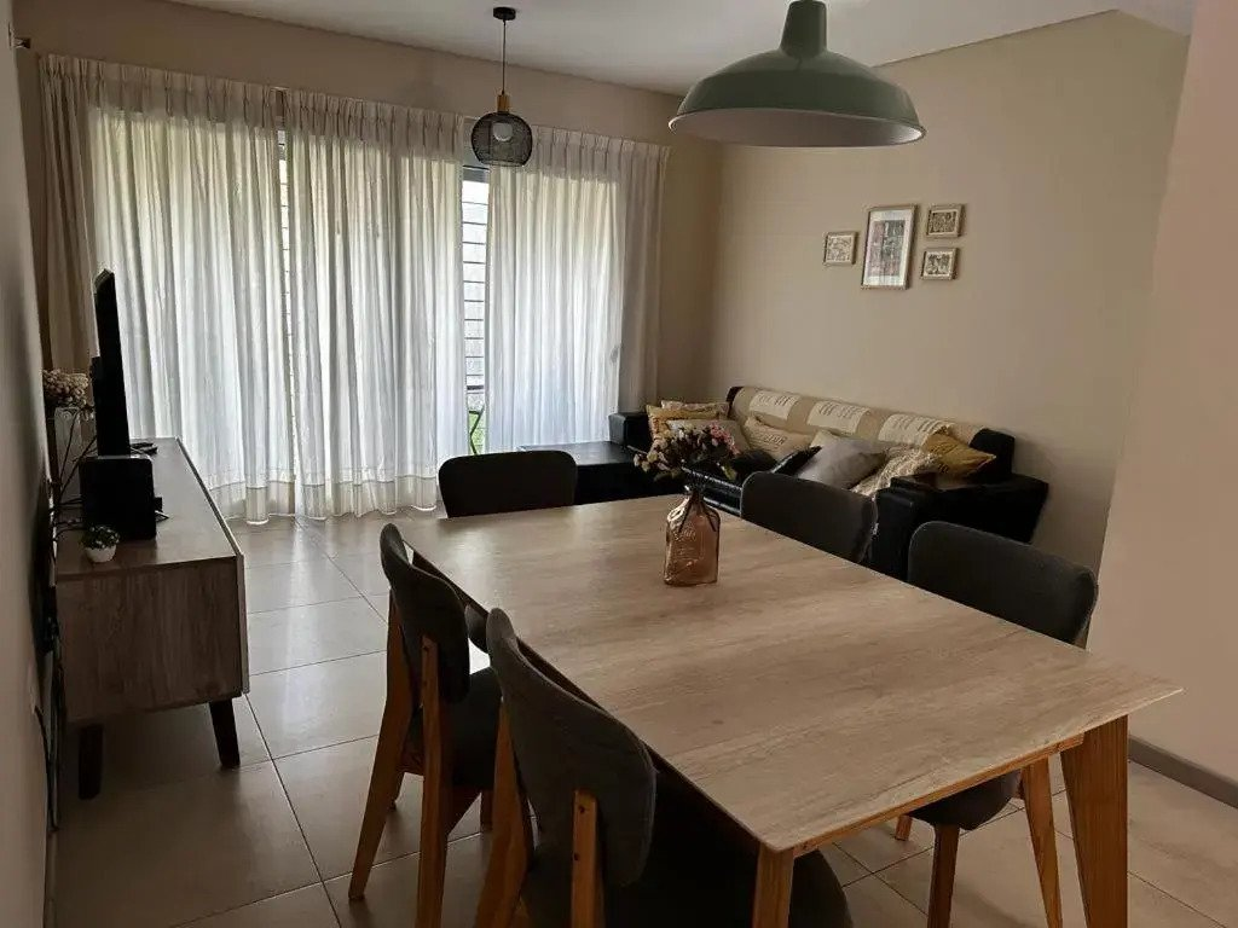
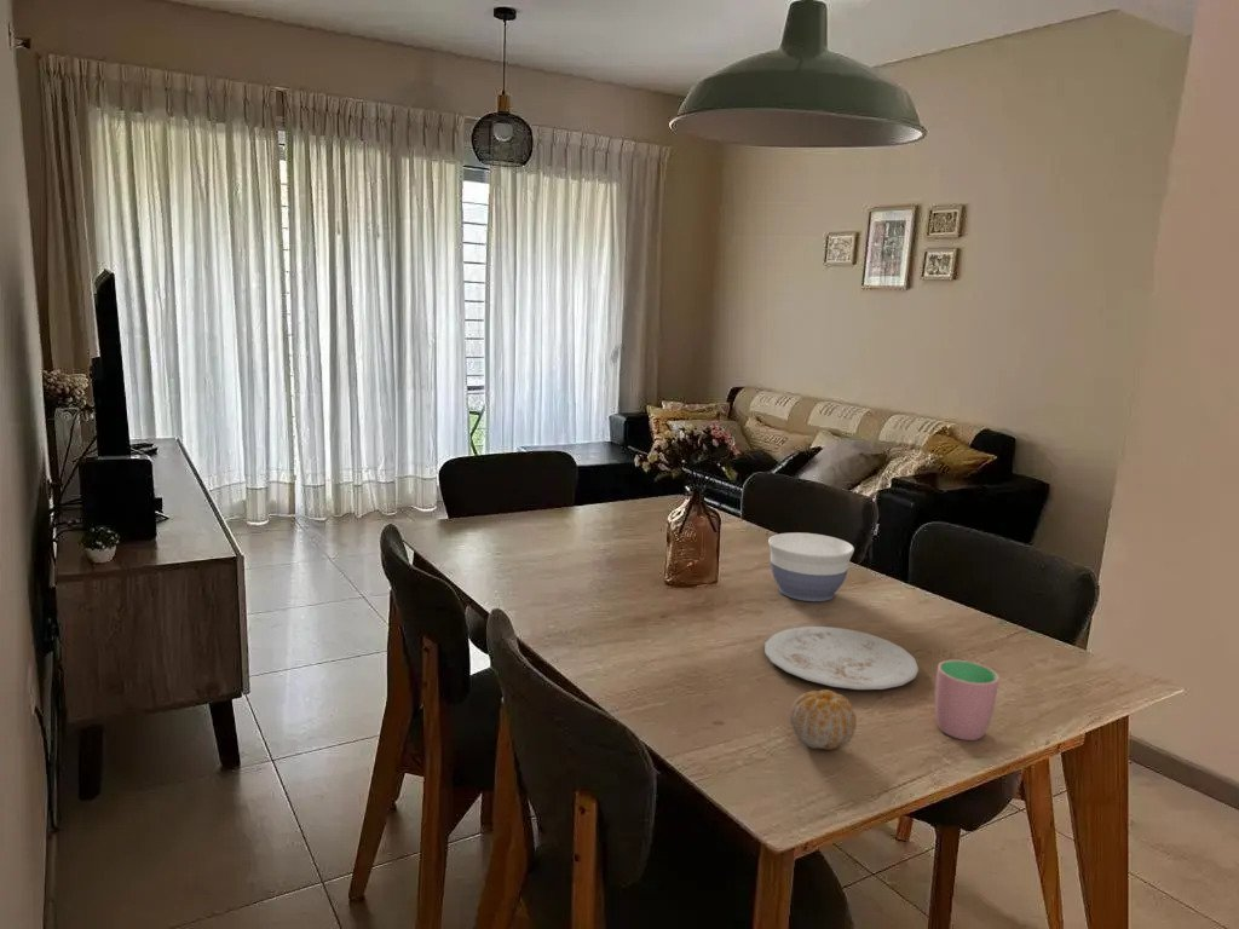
+ plate (839, 657)
+ bowl (808, 567)
+ fruit (823, 720)
+ cup (968, 698)
